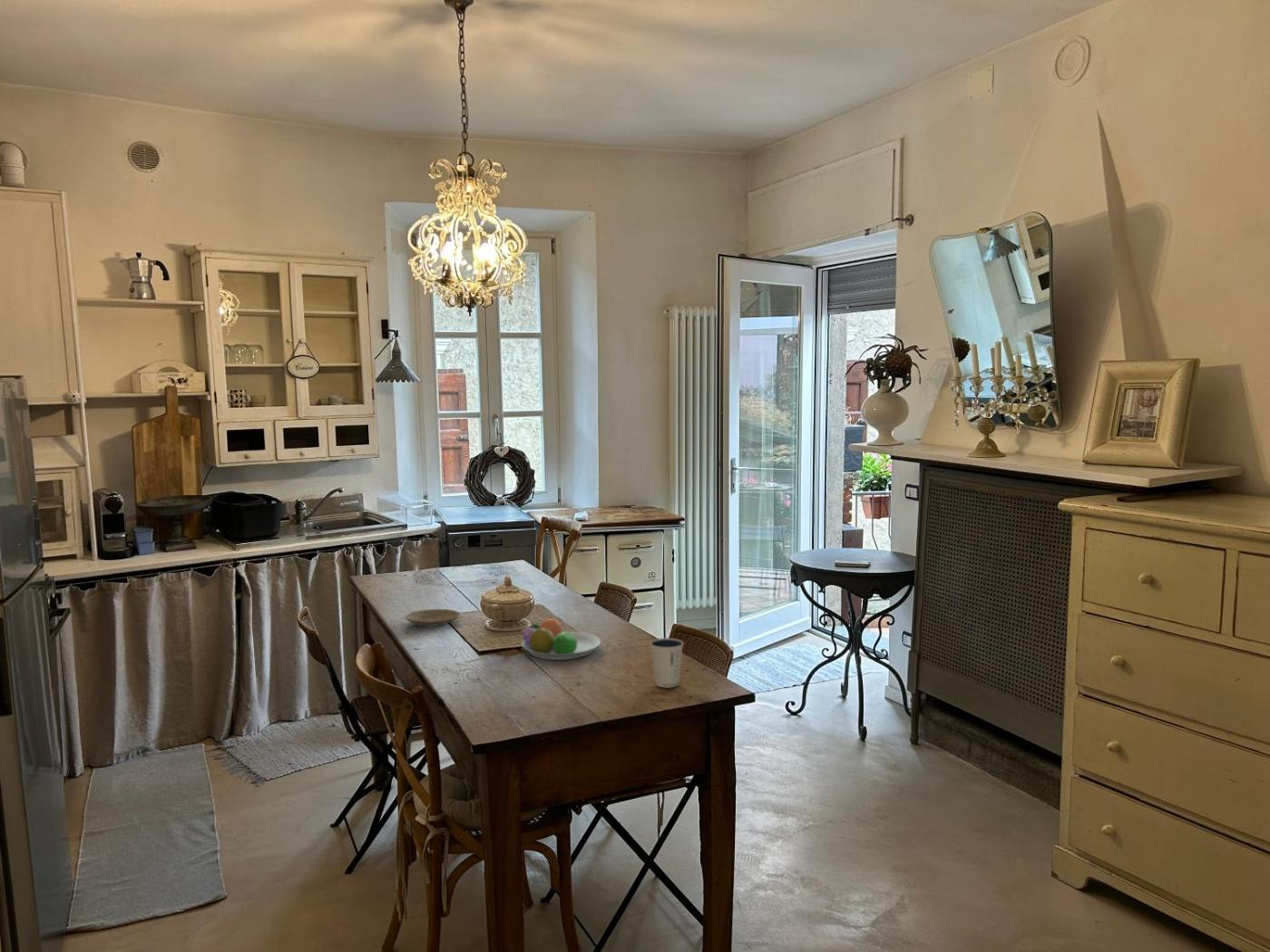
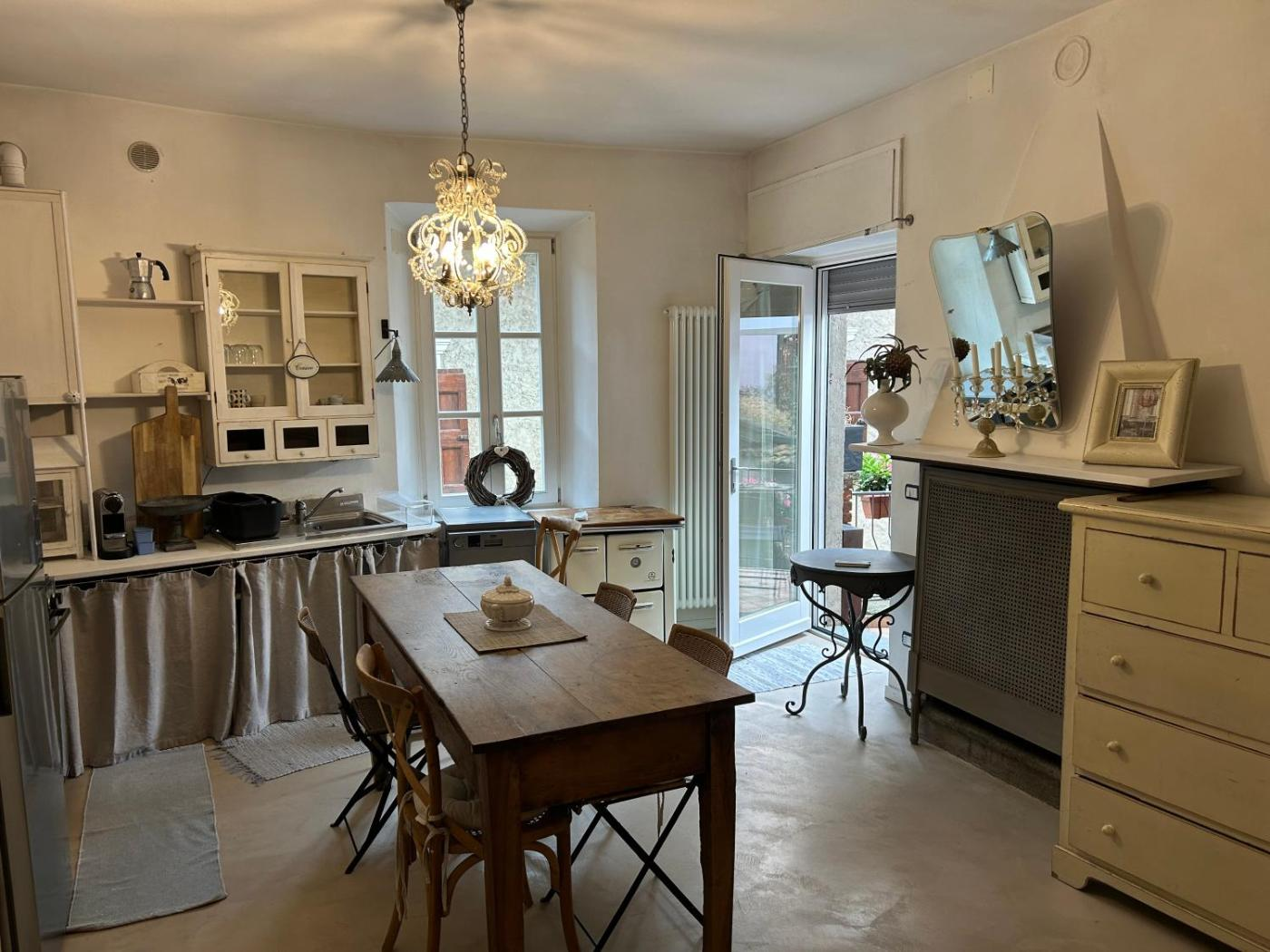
- dixie cup (667, 663)
- fruit bowl (560, 636)
- plate (433, 618)
